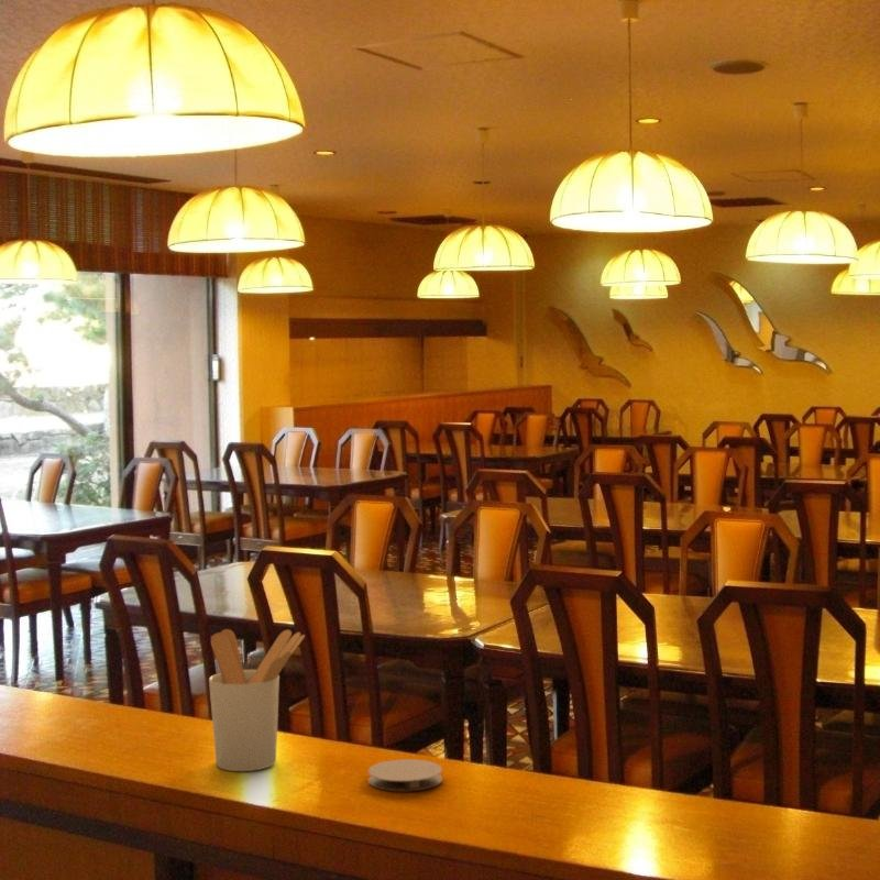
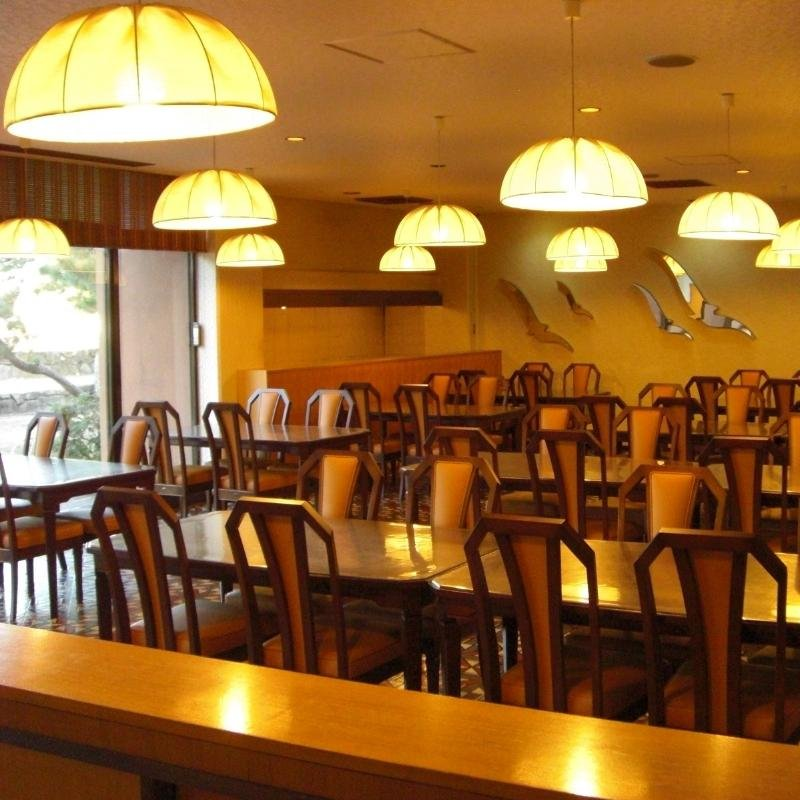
- coaster (405, 774)
- utensil holder (260, 695)
